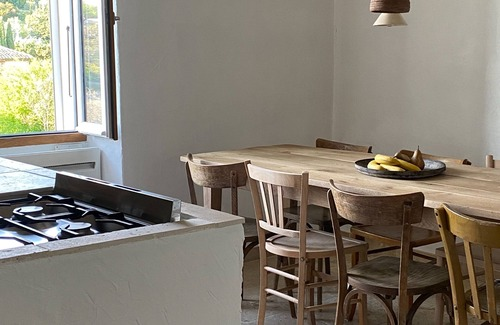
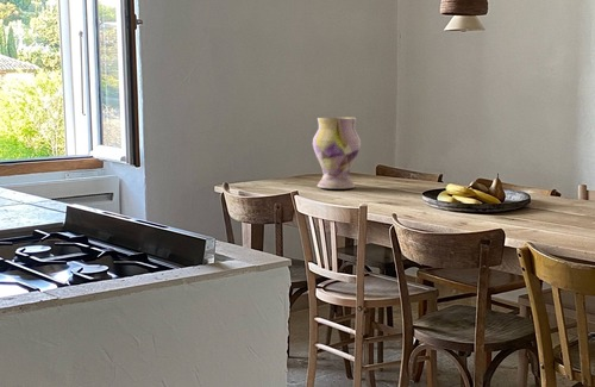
+ vase (336, 152)
